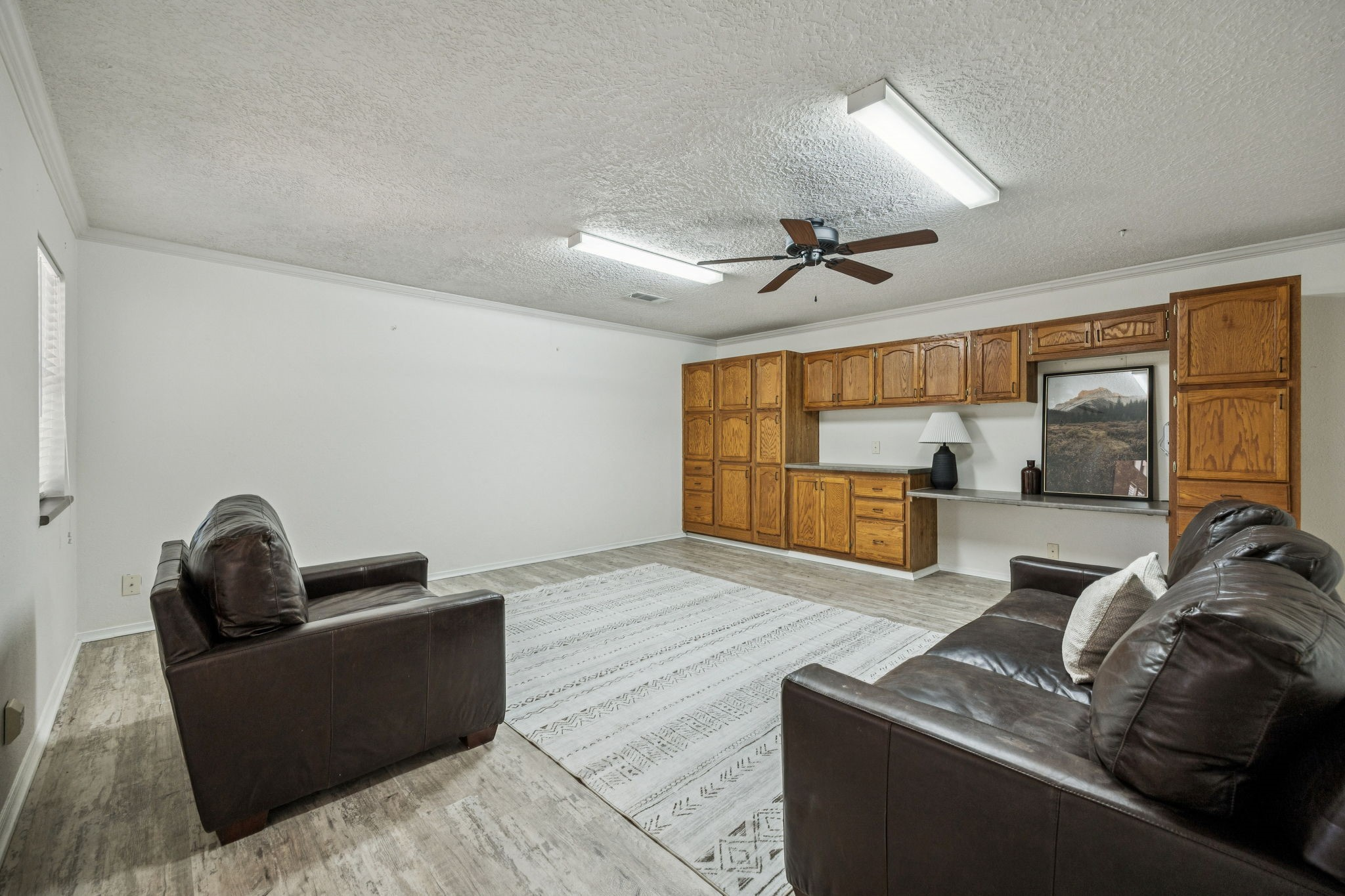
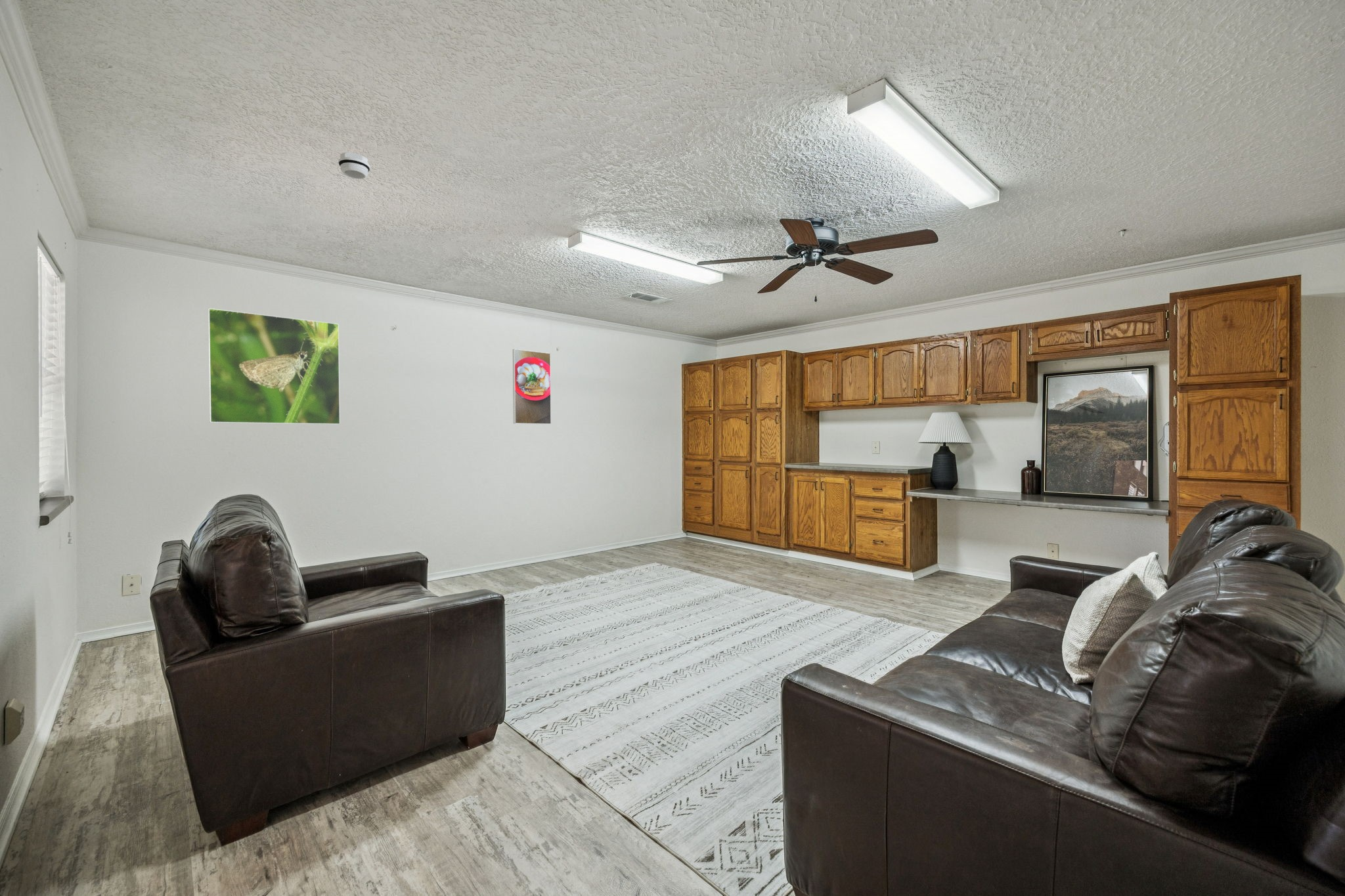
+ smoke detector (354, 166)
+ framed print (532, 387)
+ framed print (278, 370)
